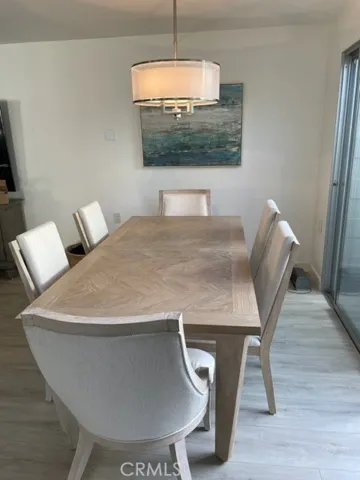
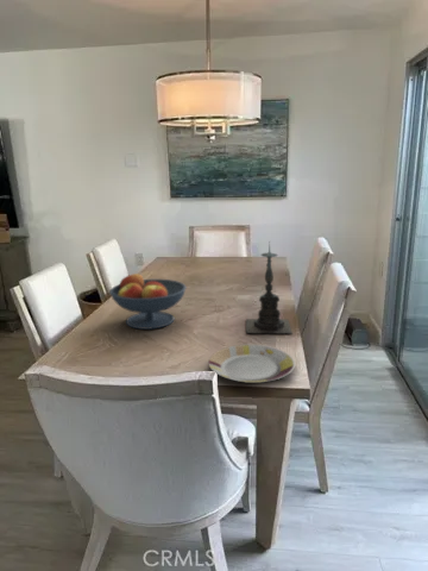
+ fruit bowl (149, 299)
+ candle holder (269, 284)
+ plate (251, 364)
